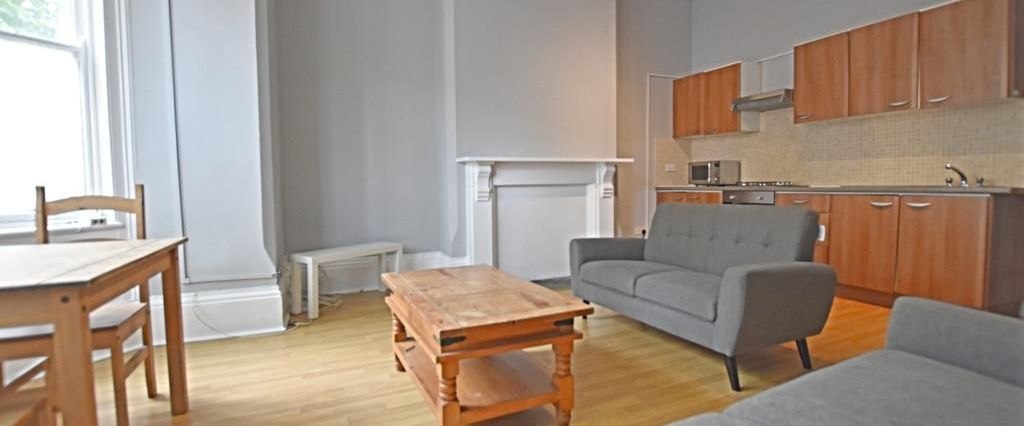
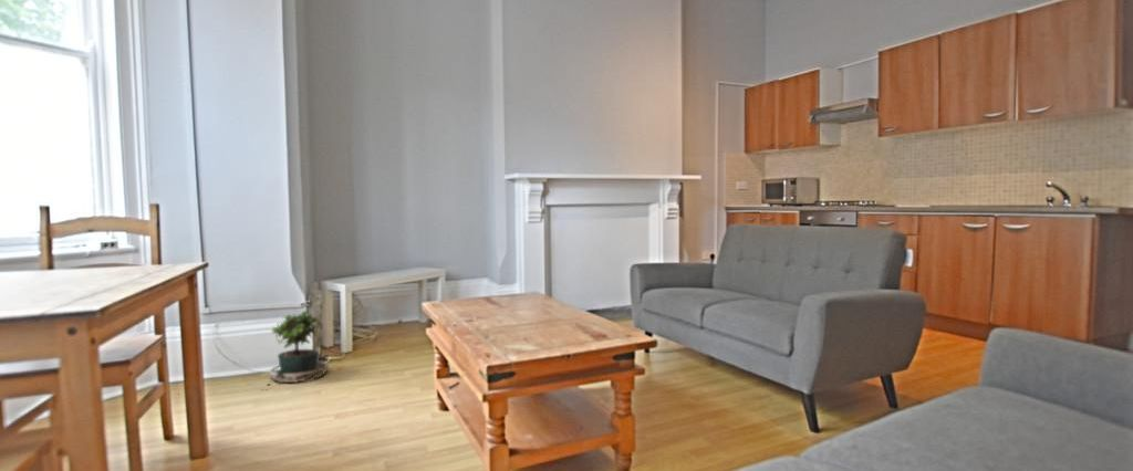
+ potted plant (295, 343)
